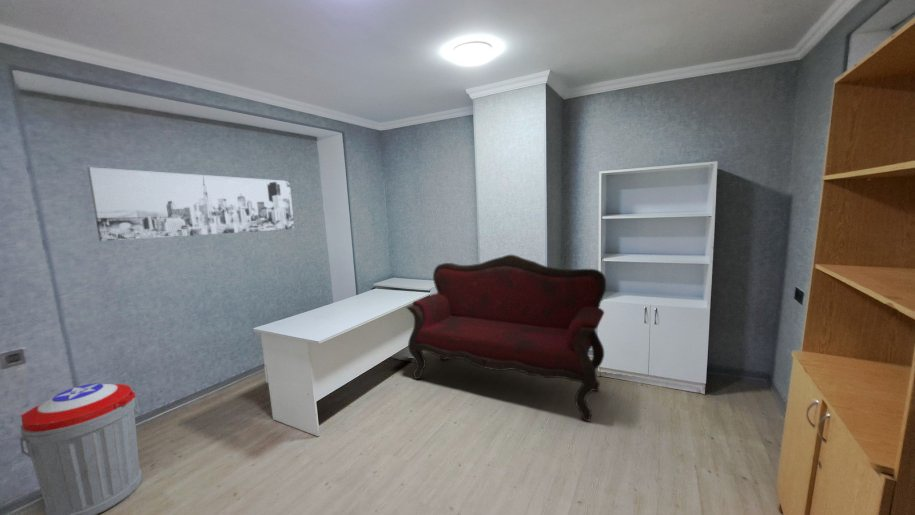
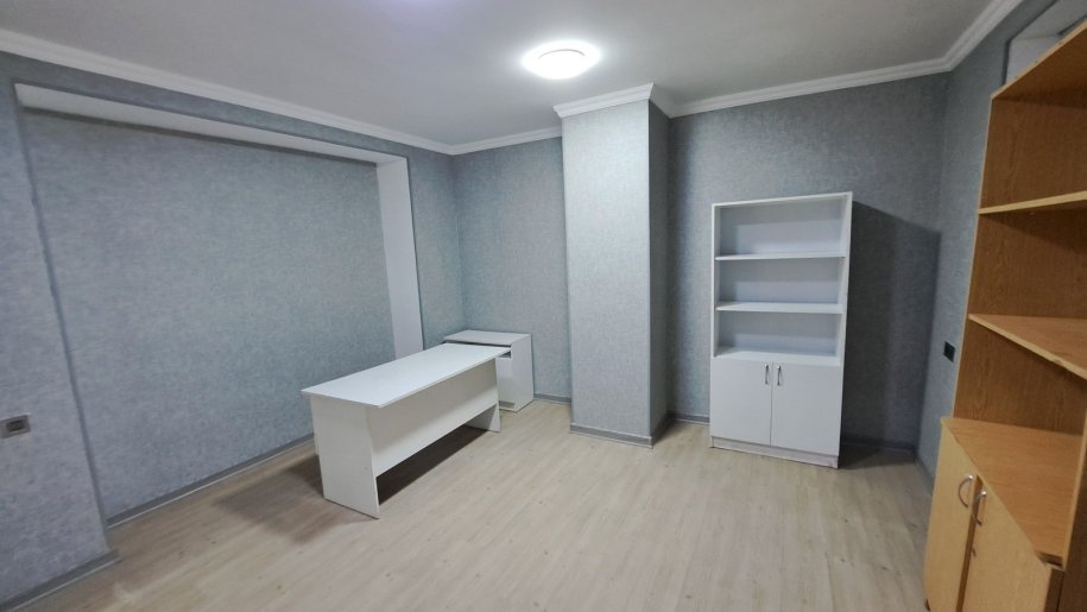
- trash can (88, 444)
- sofa (500, 322)
- wall art (213, 205)
